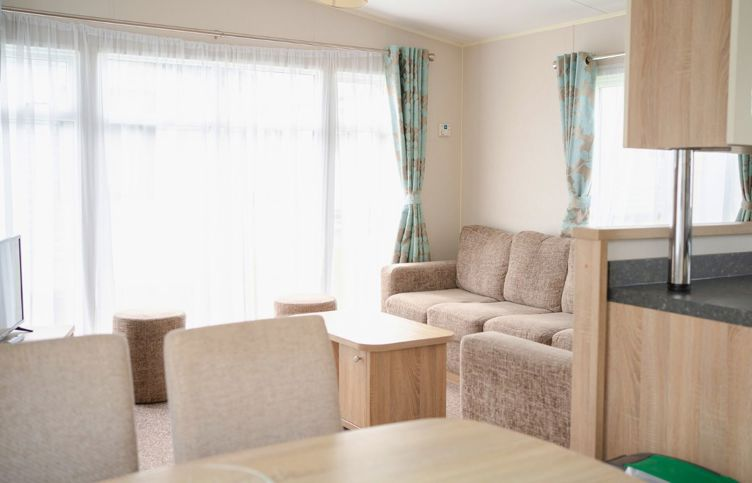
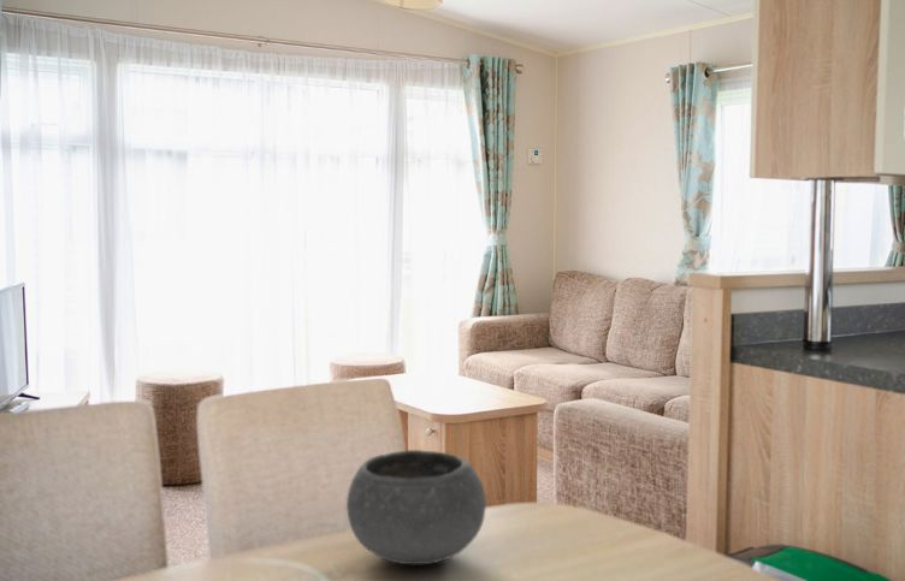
+ bowl (416, 509)
